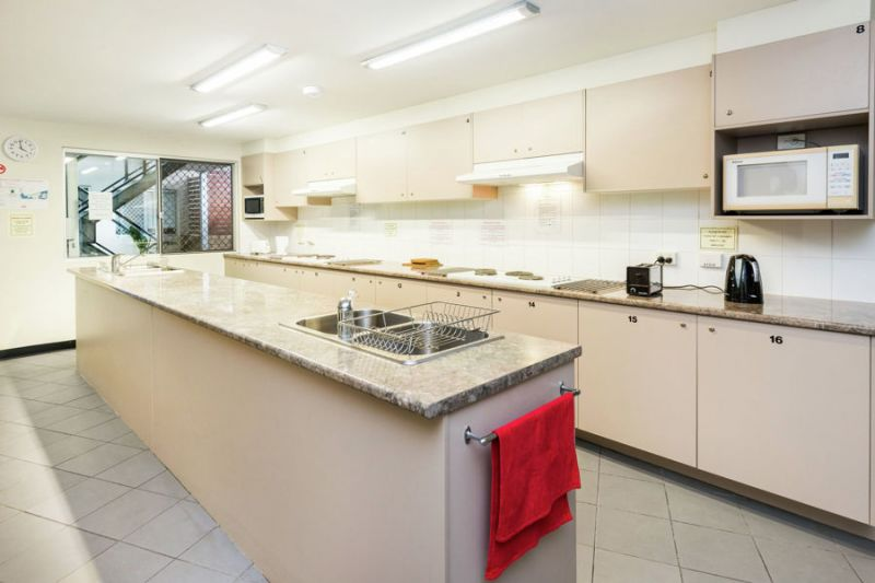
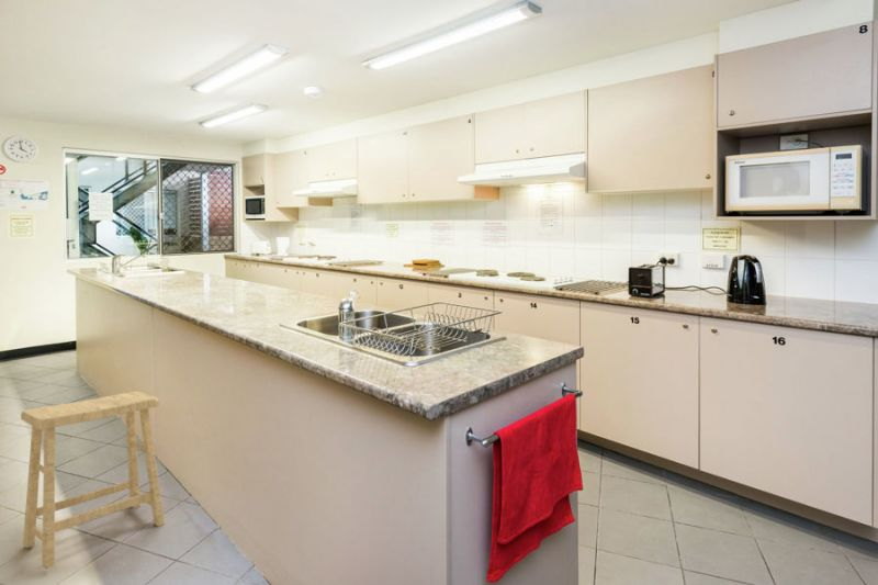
+ stool (101, 488)
